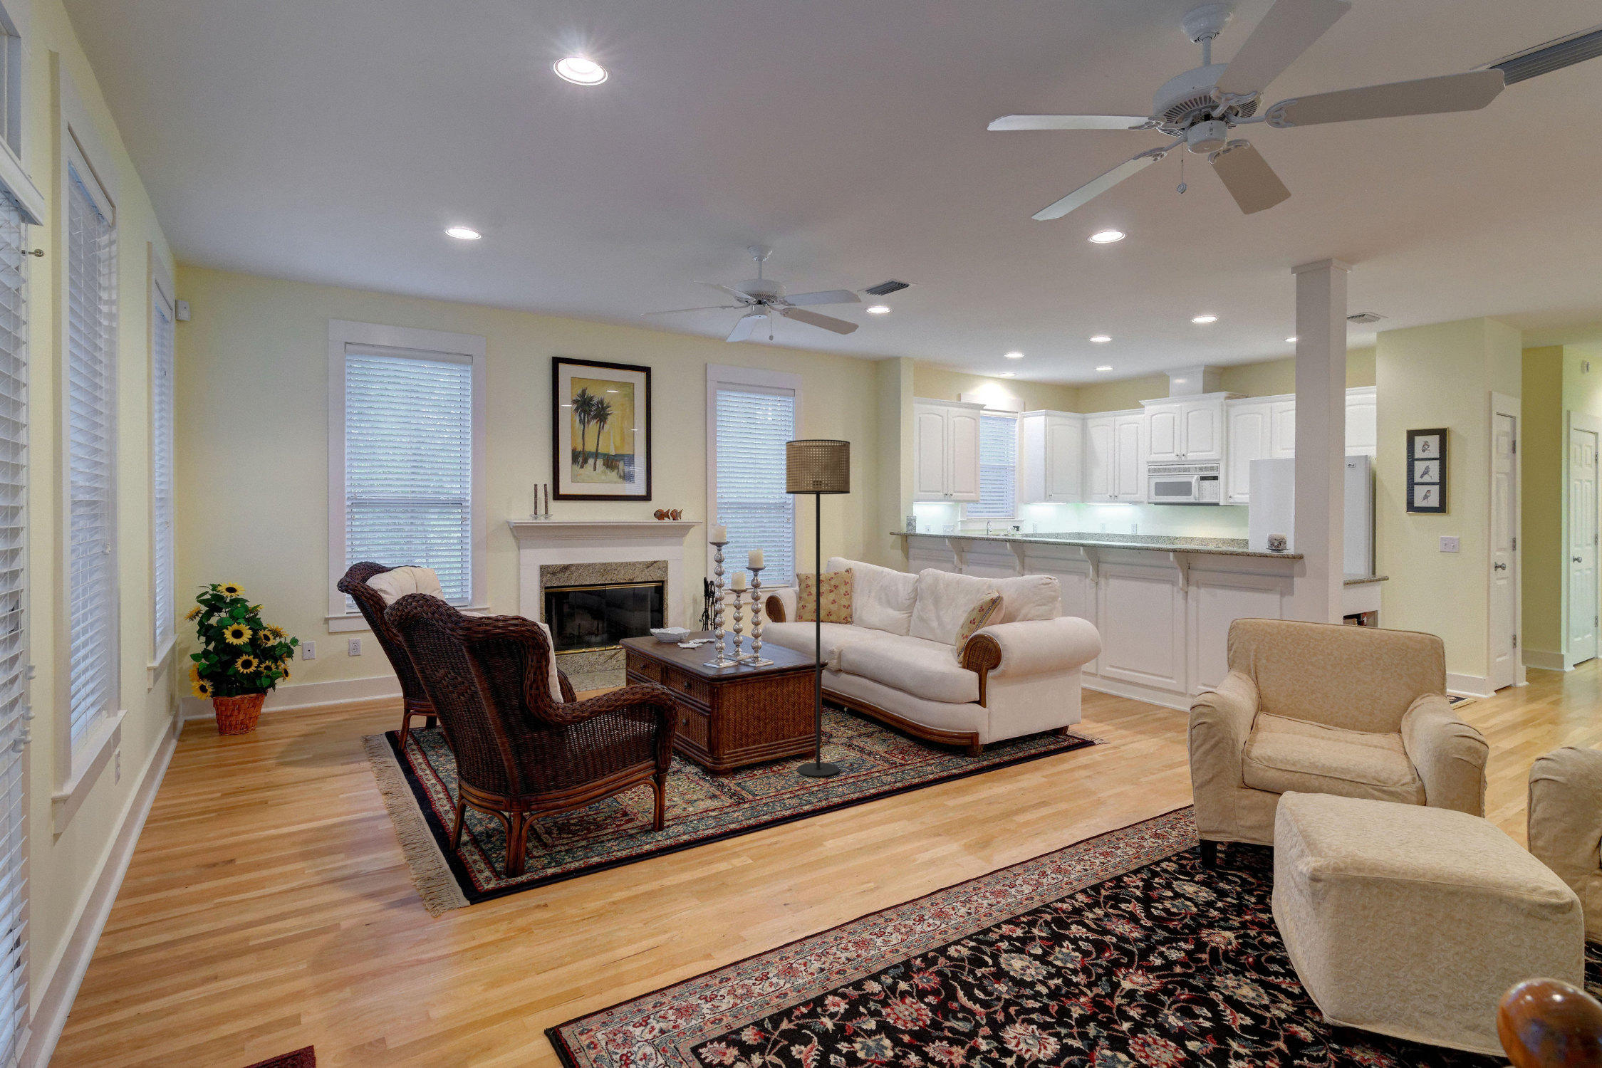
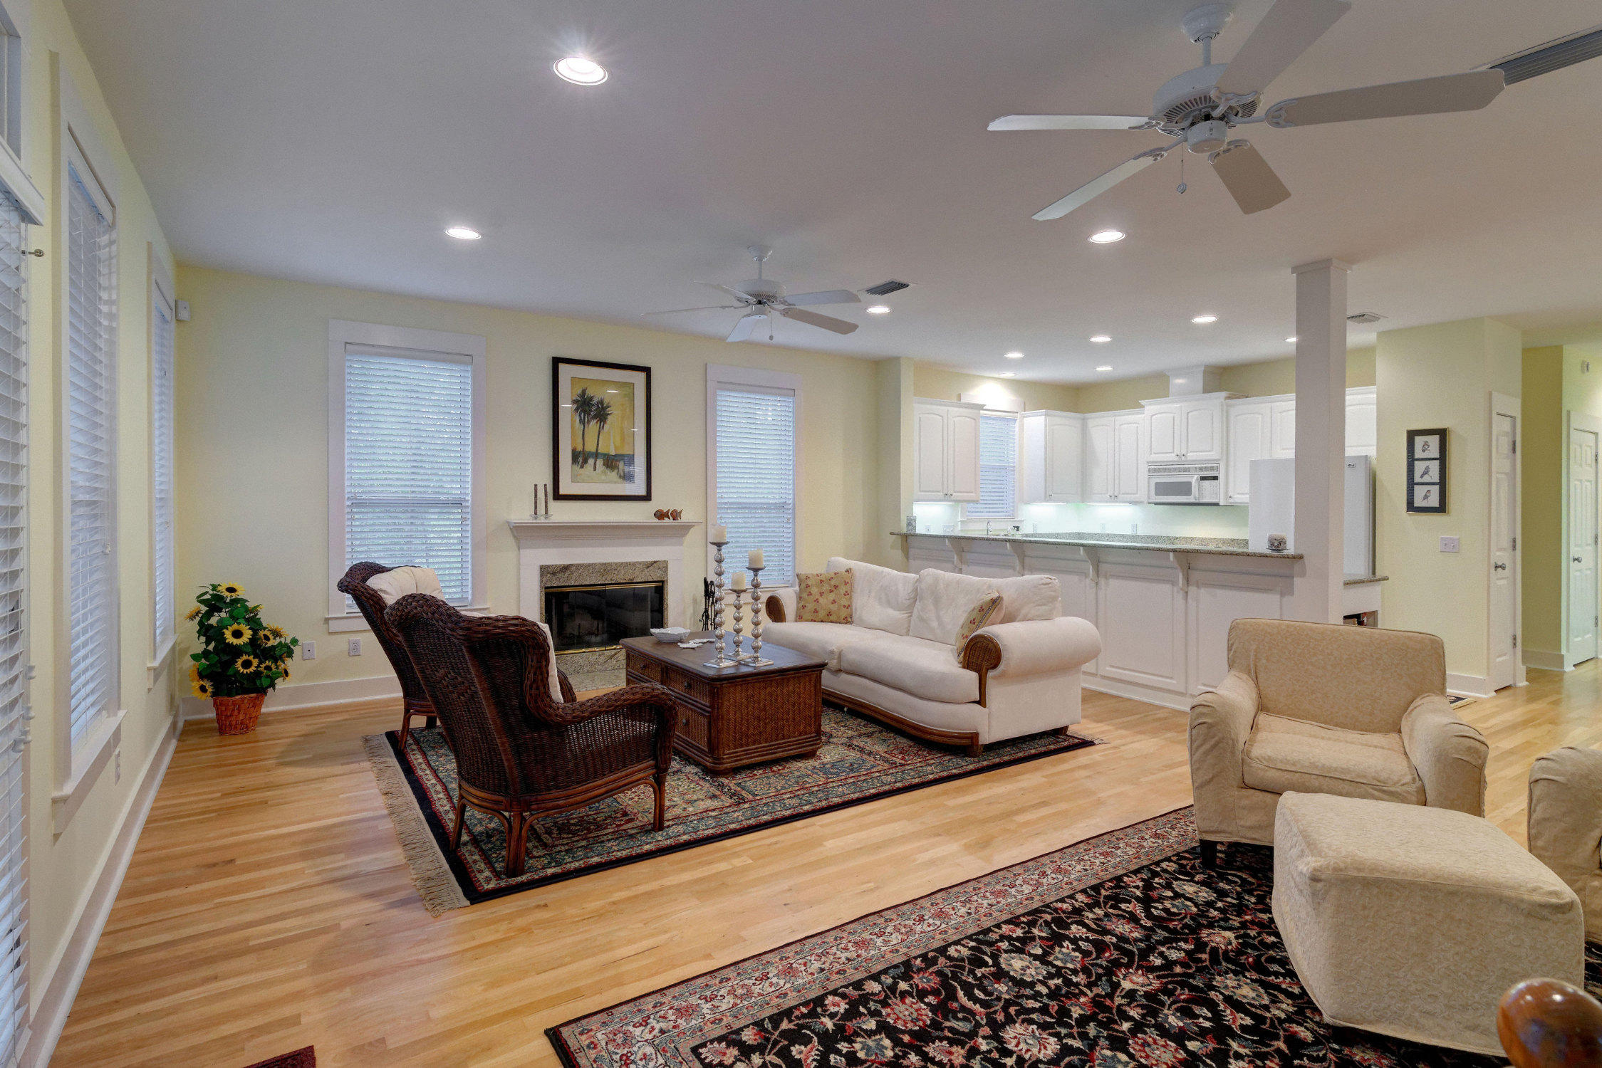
- floor lamp (818, 607)
